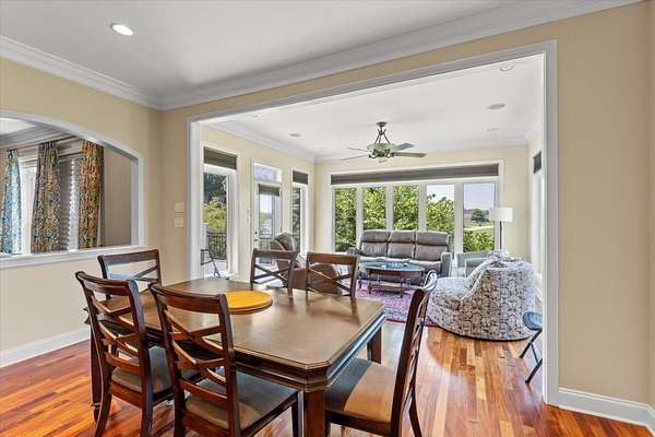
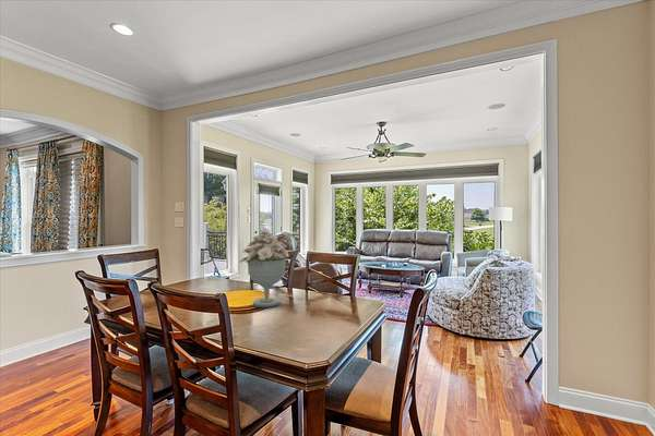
+ bouquet (264, 266)
